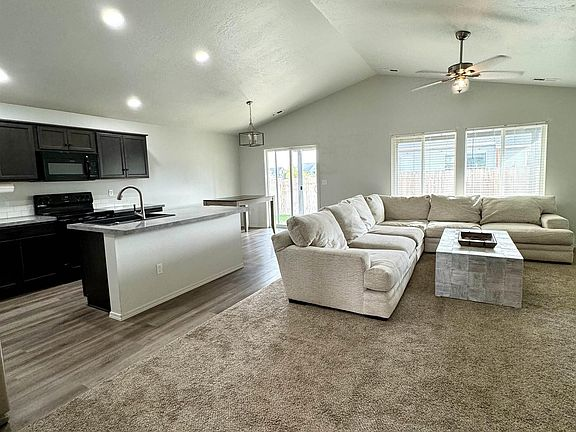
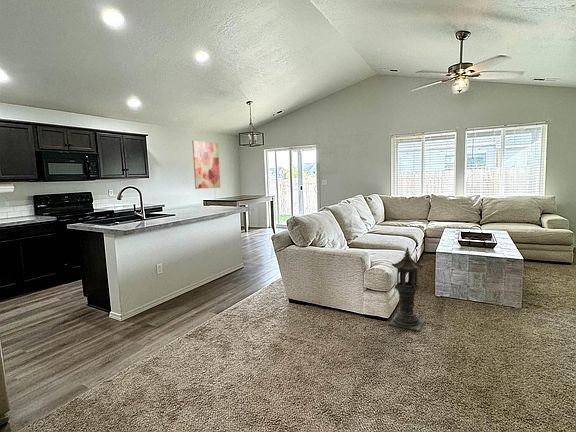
+ lantern (407, 285)
+ wall art (207, 165)
